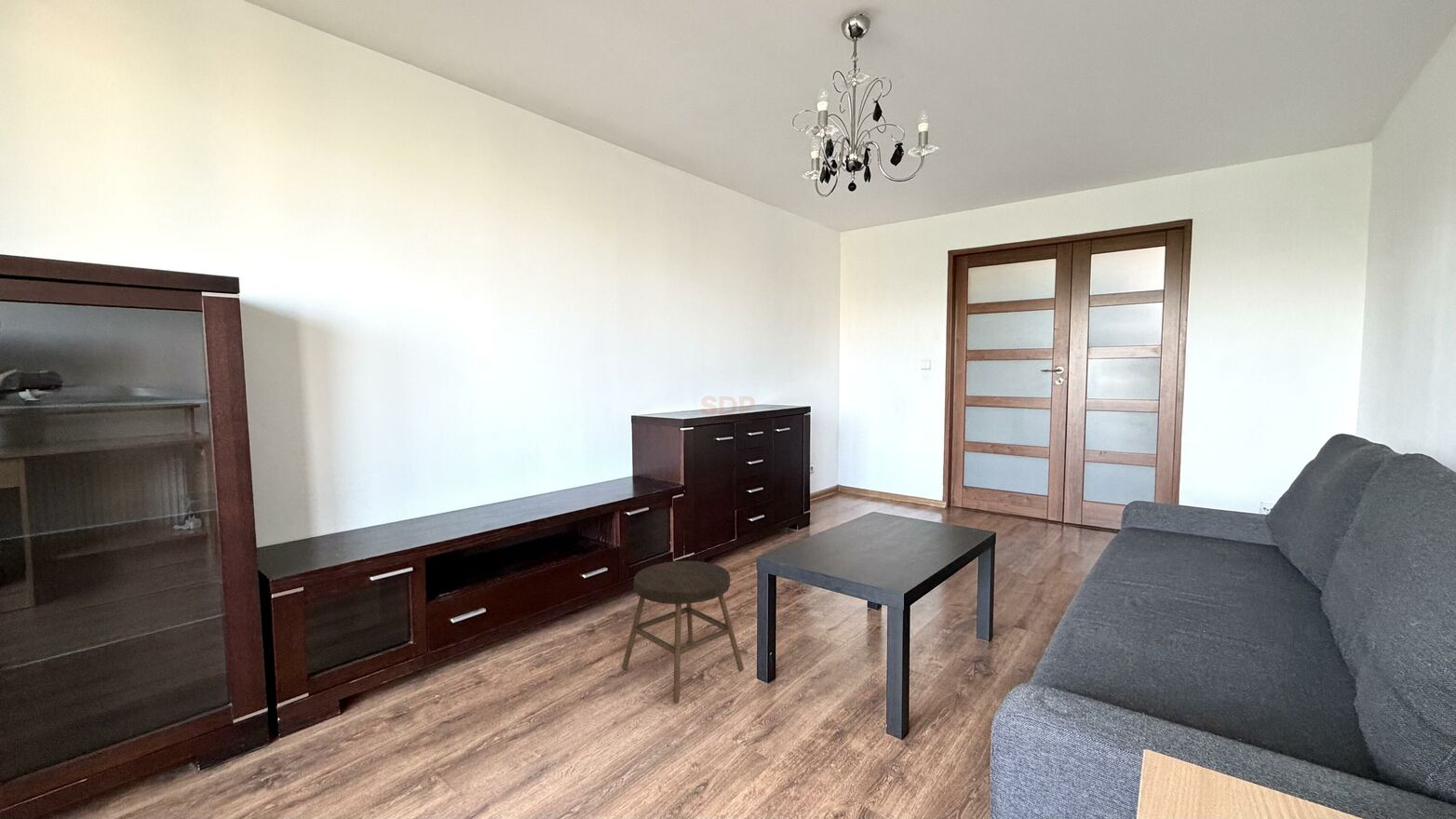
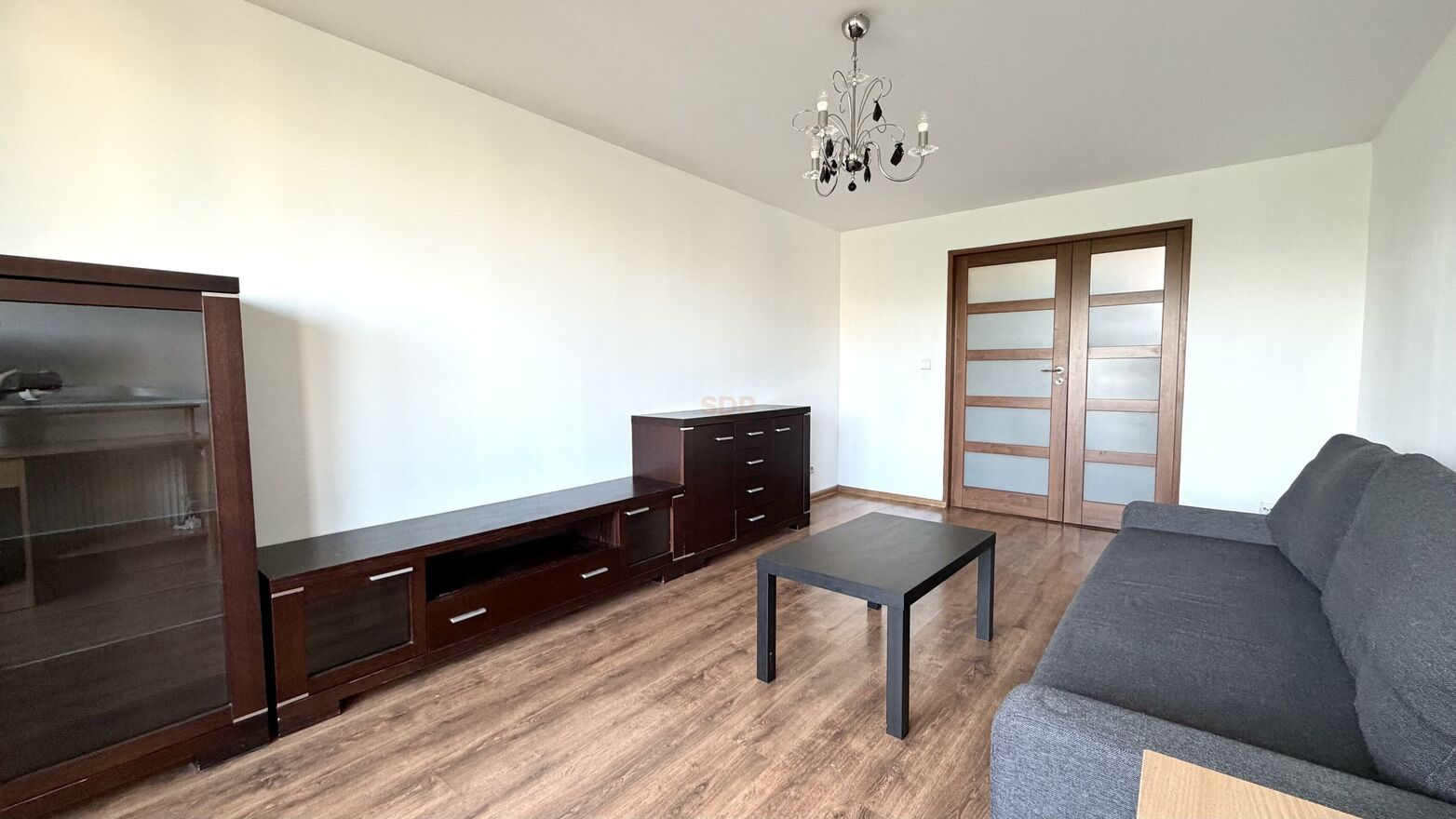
- stool (681, 622)
